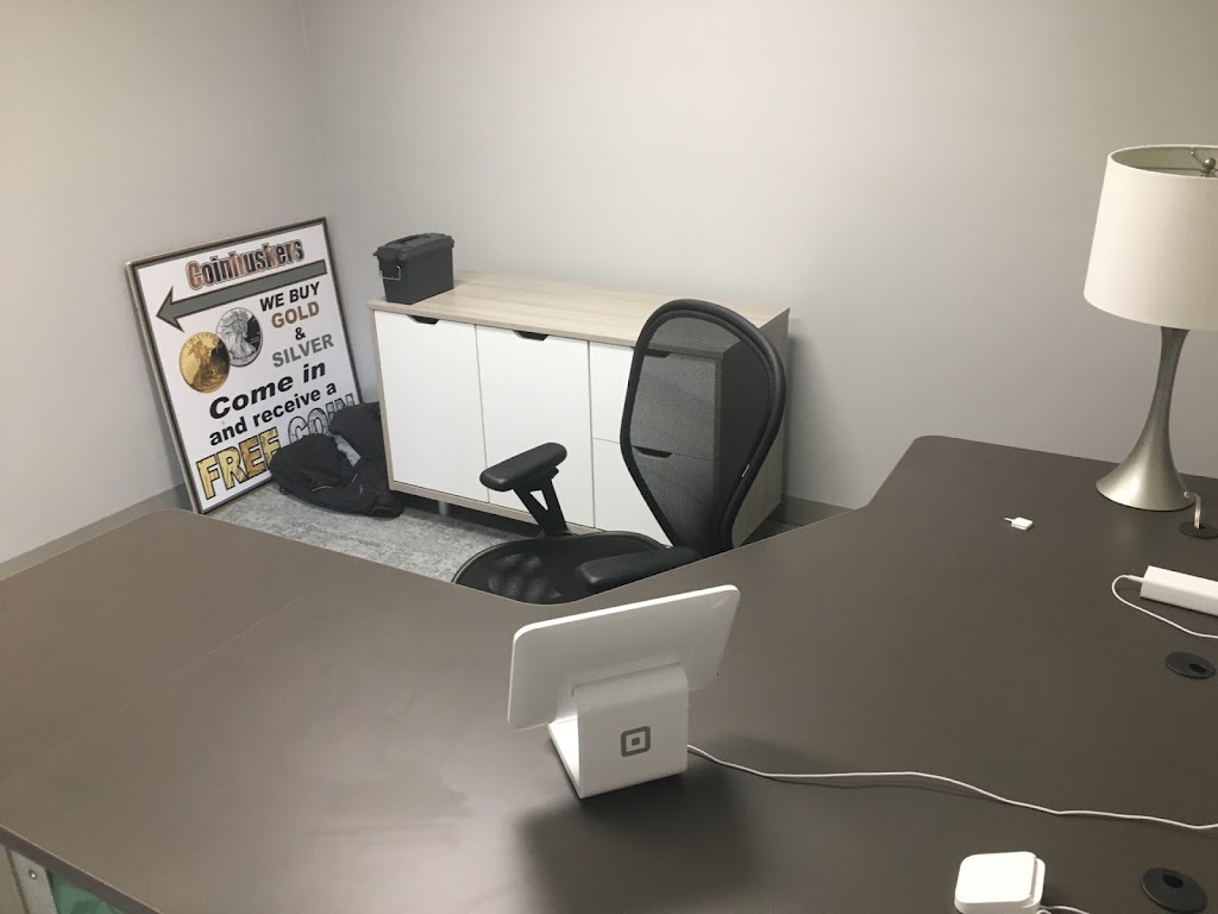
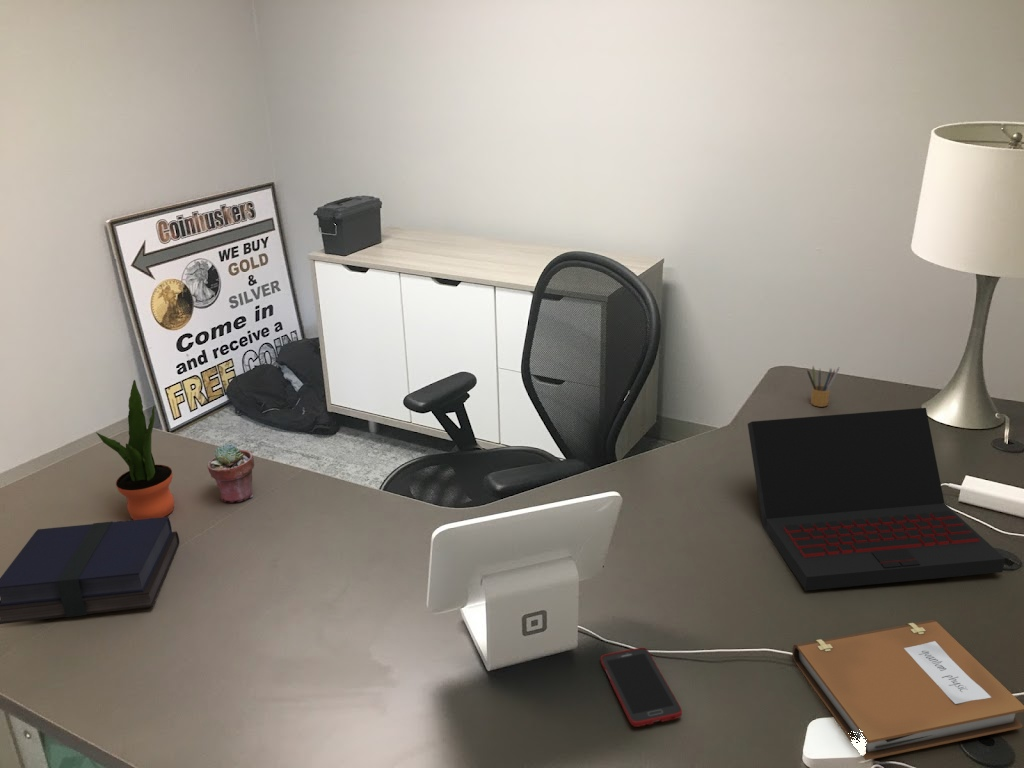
+ book (90, 565)
+ laptop (867, 489)
+ cell phone (639, 685)
+ potted succulent (232, 470)
+ potted plant (138, 451)
+ pencil box (820, 384)
+ notebook (905, 680)
